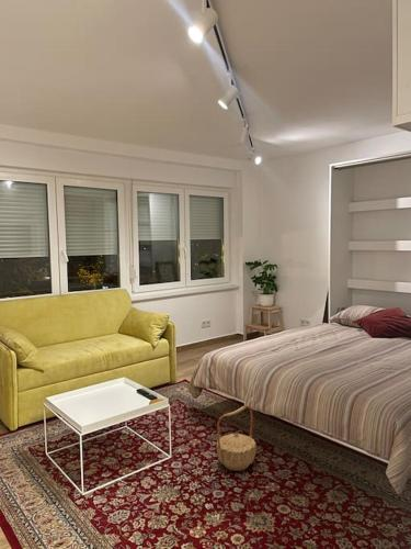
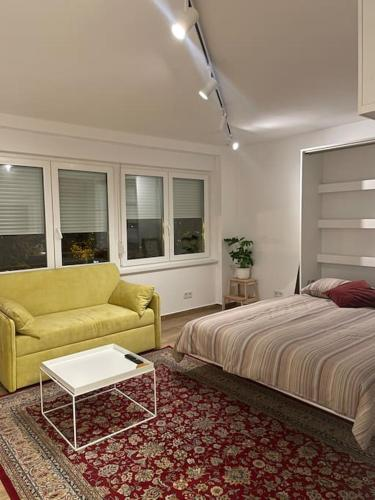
- basket (236, 436)
